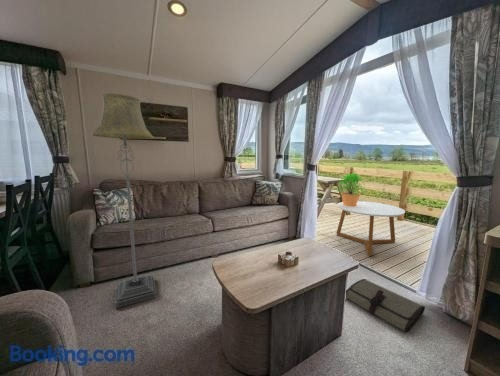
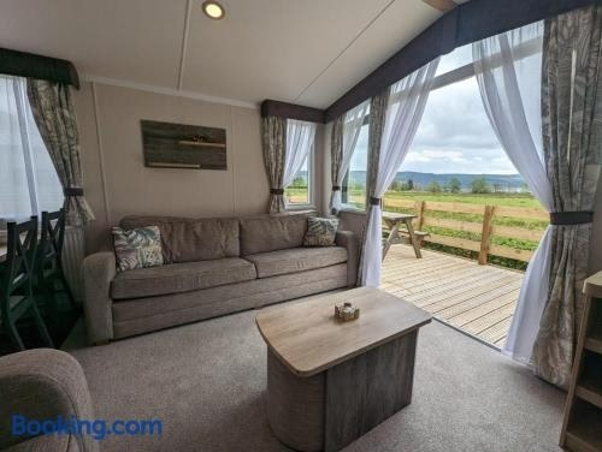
- floor lamp (129, 202)
- tool roll (382, 297)
- potted plant (350, 188)
- coffee table (369, 225)
